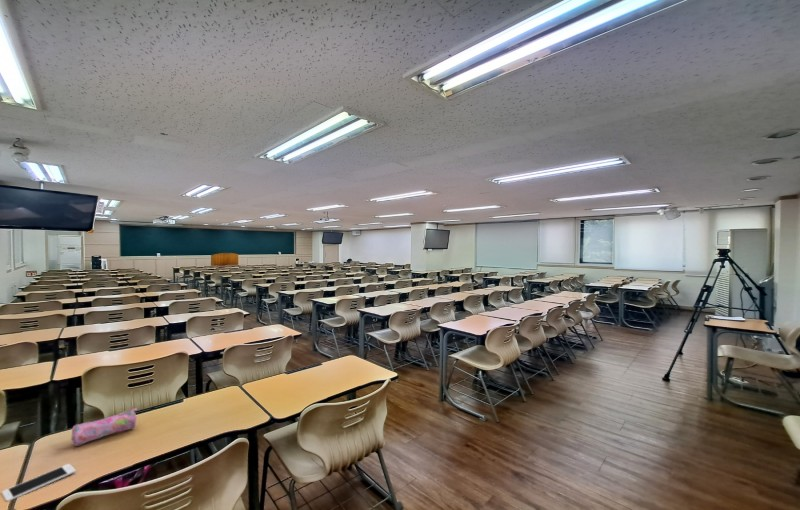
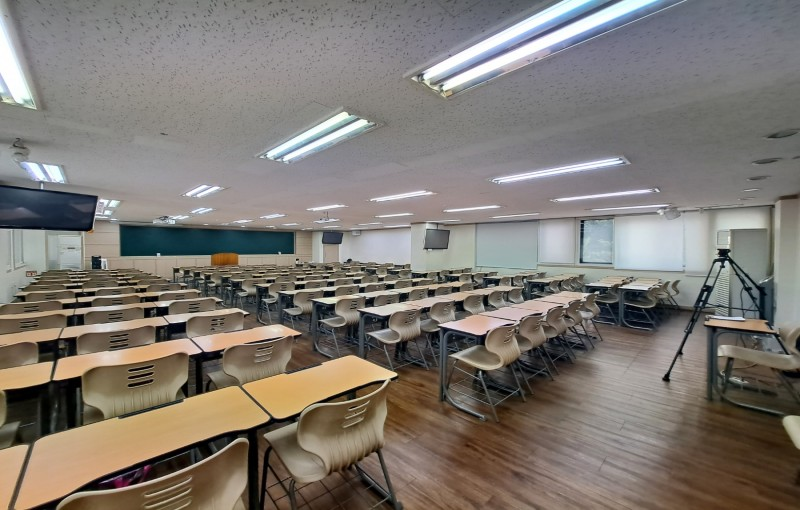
- cell phone (40, 481)
- pencil case (106, 426)
